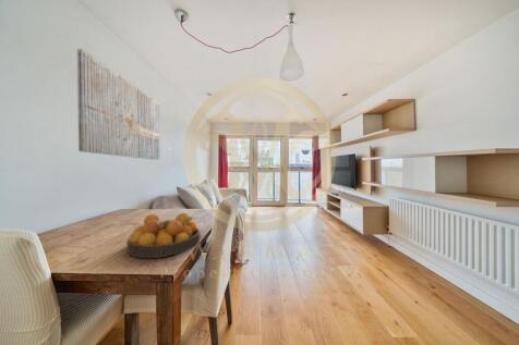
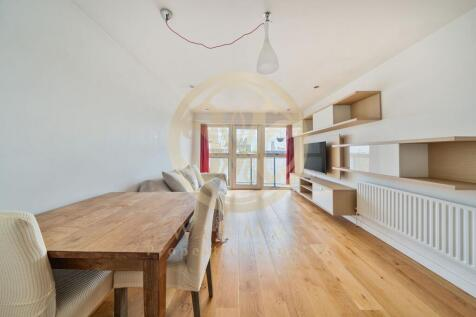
- wall art (130, 120)
- fruit bowl (166, 230)
